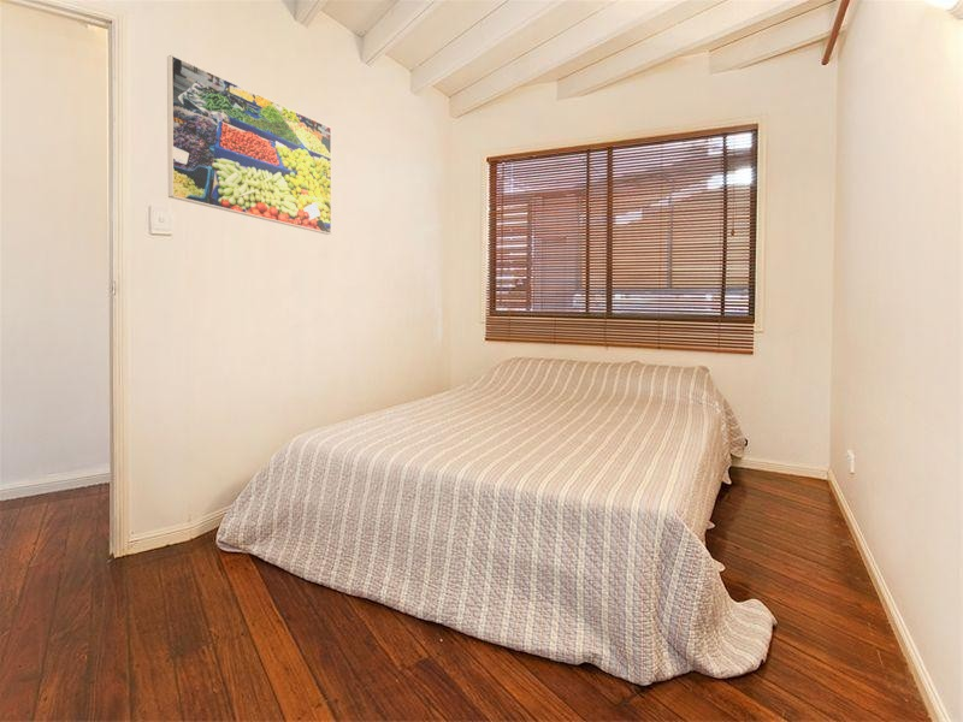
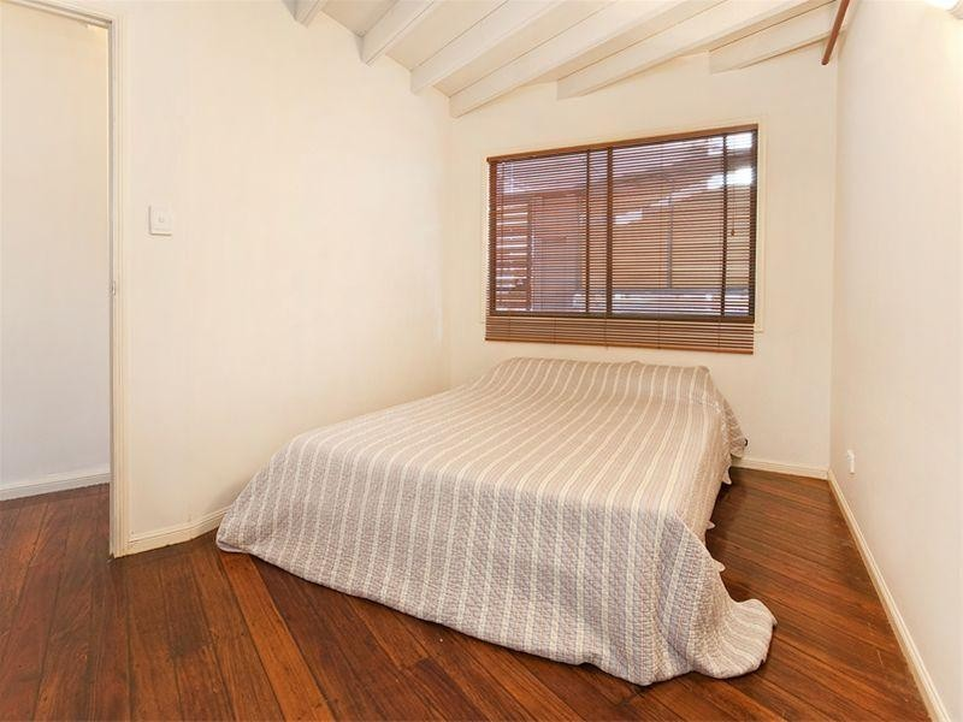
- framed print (260, 158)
